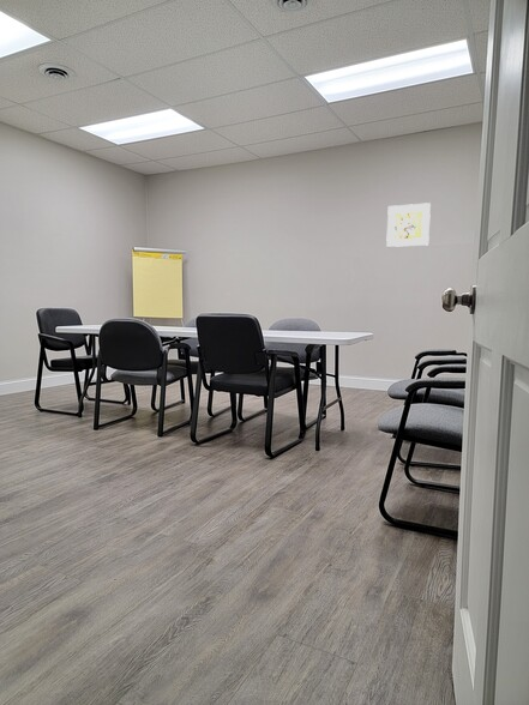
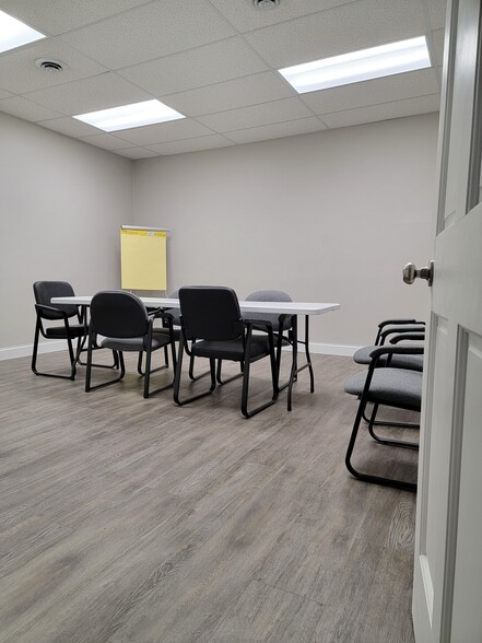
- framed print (408, 225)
